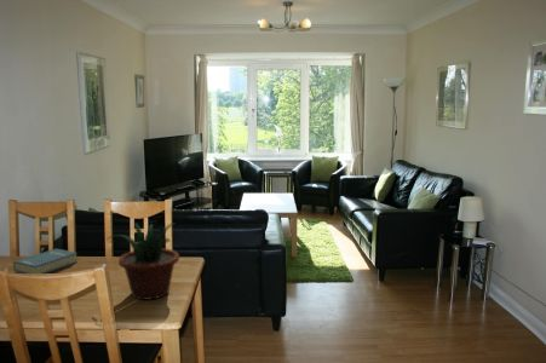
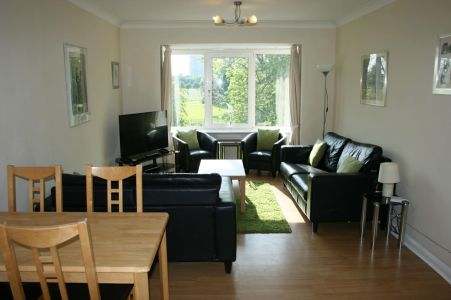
- potted plant (143, 260)
- hardback book (46, 261)
